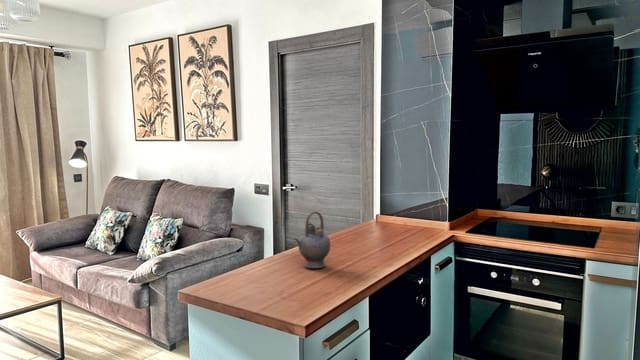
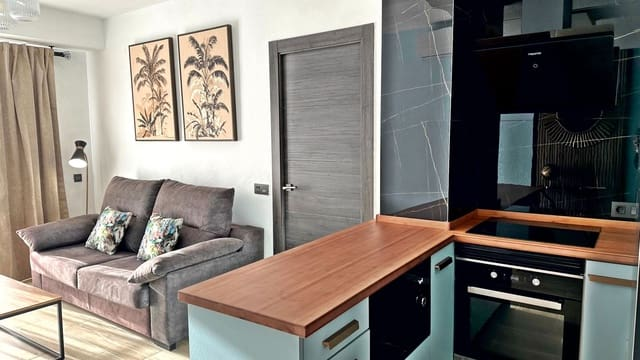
- teapot (311, 239)
